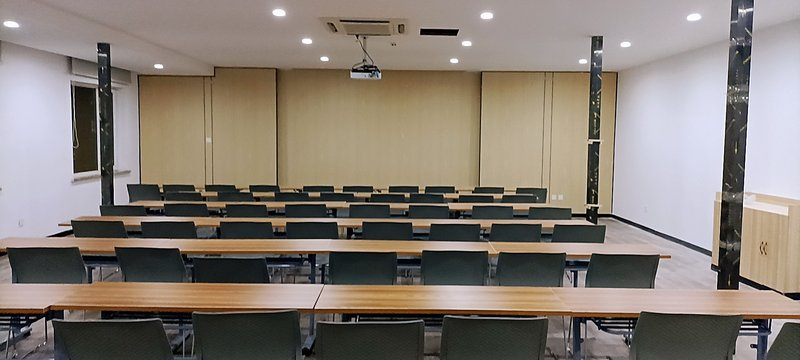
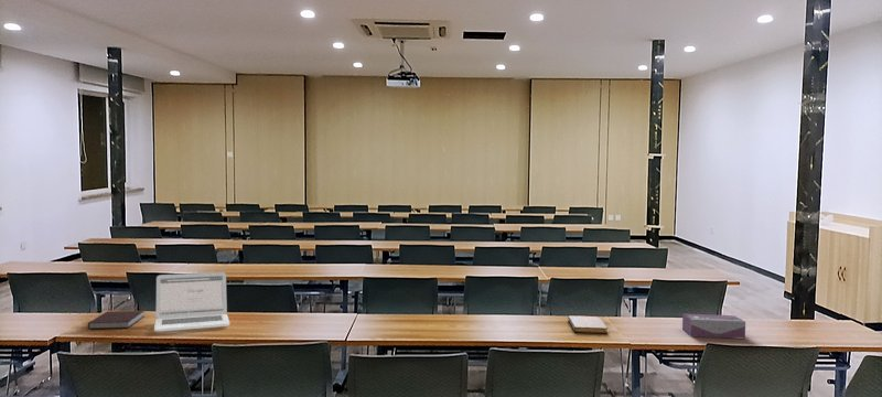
+ notebook (587, 323)
+ notebook (117, 319)
+ tissue box (712, 324)
+ laptop (192, 300)
